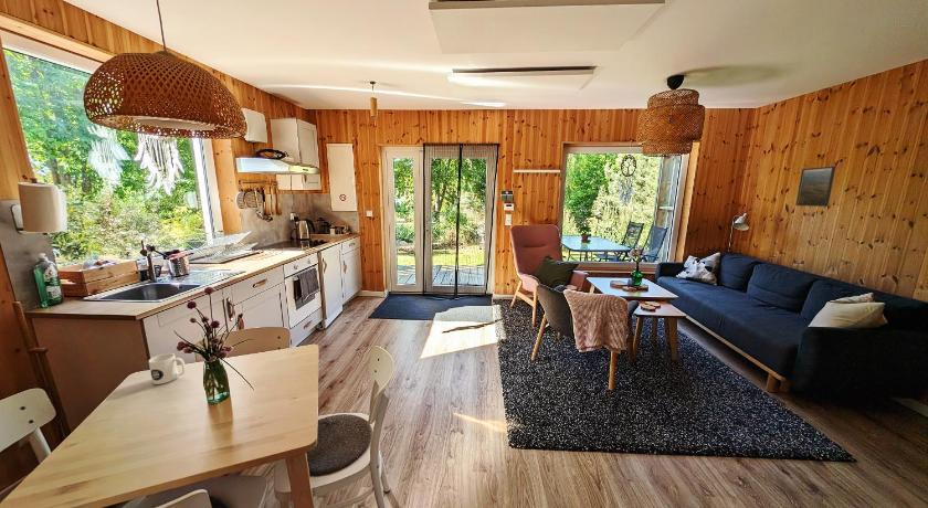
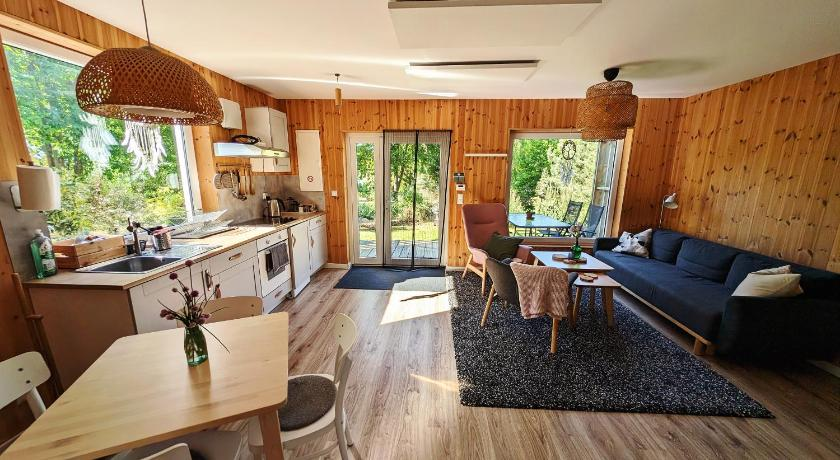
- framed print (814, 187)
- mug (168, 368)
